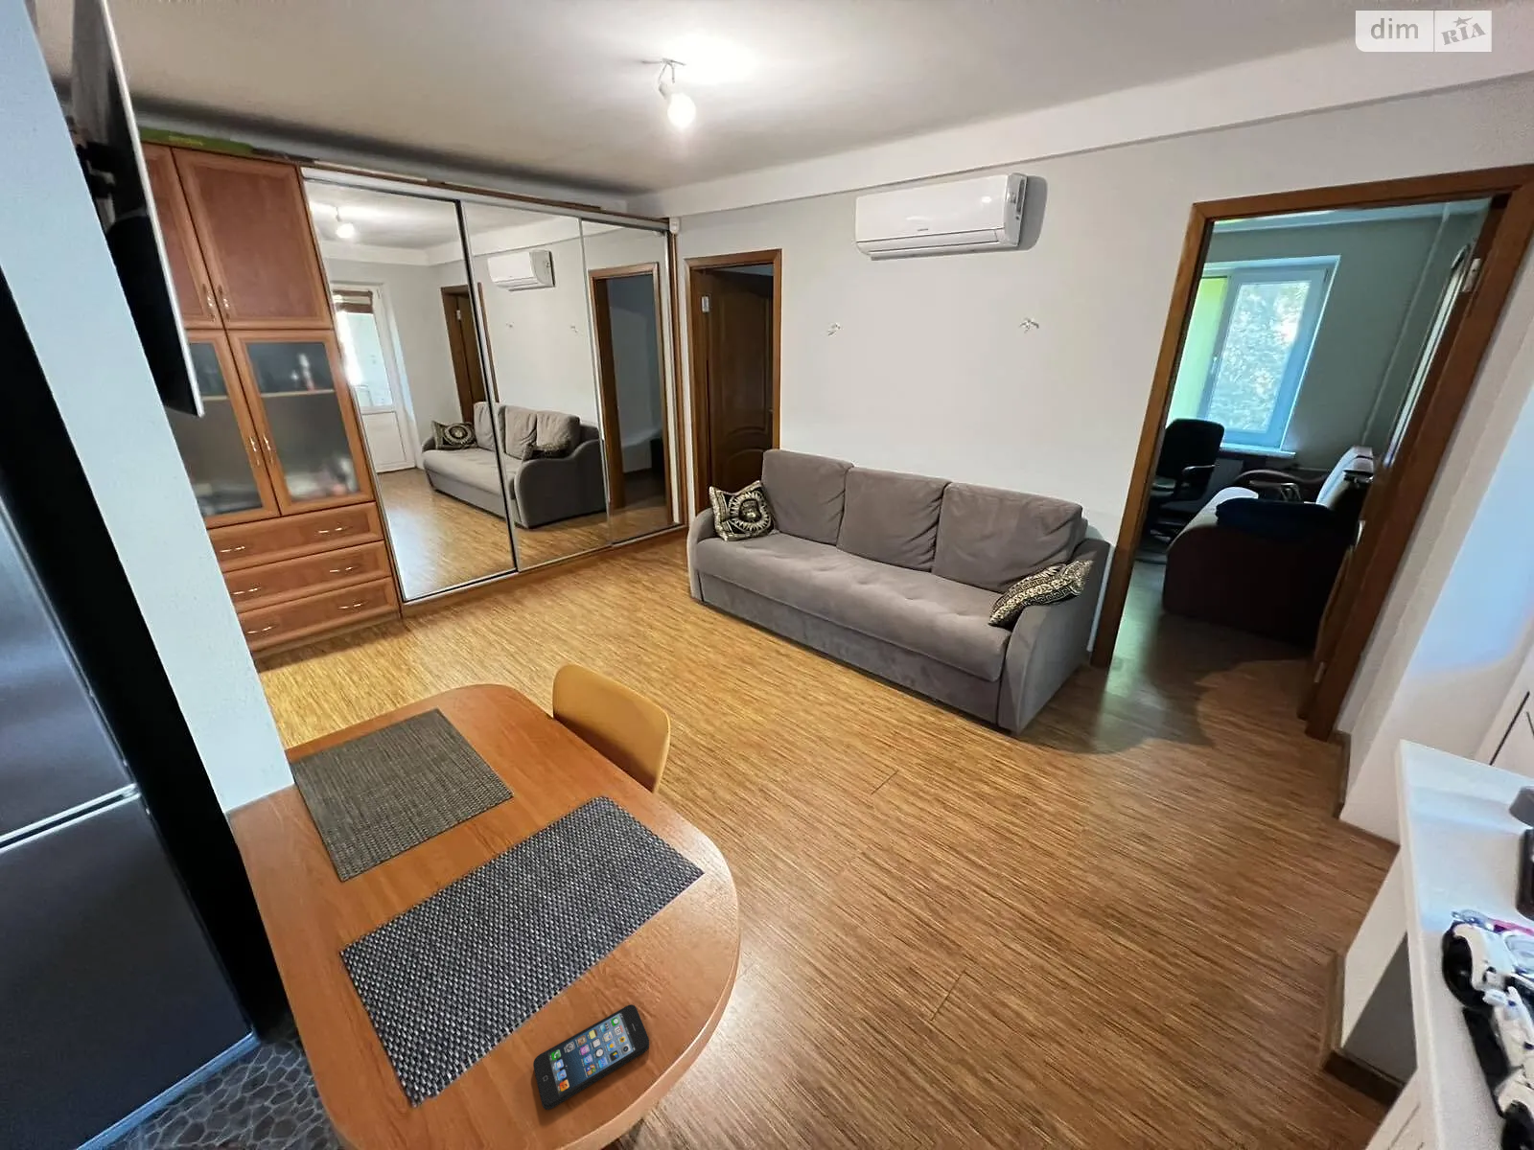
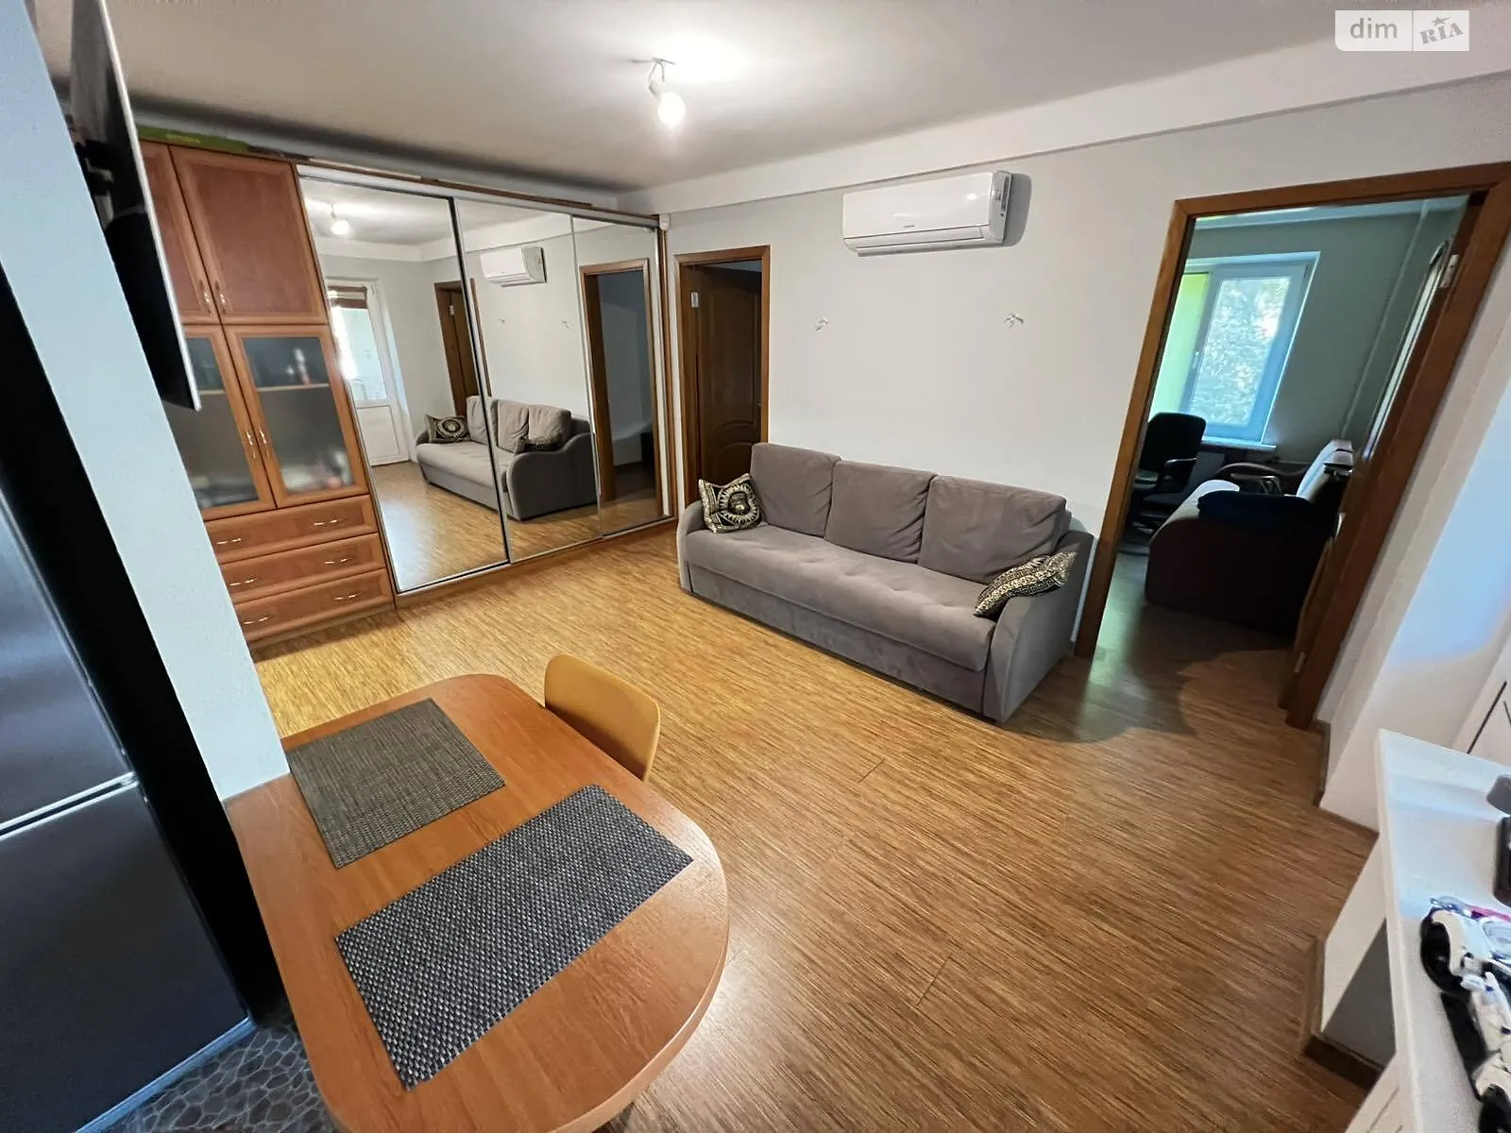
- smartphone (592, 1052)
